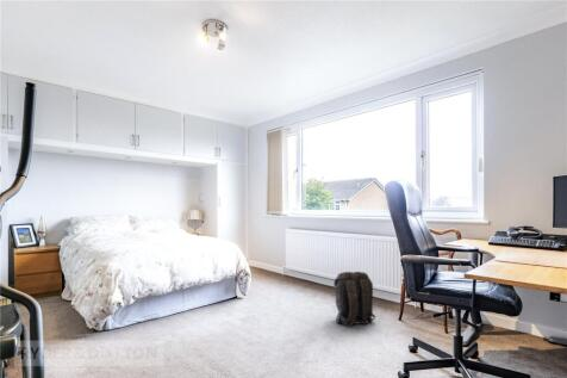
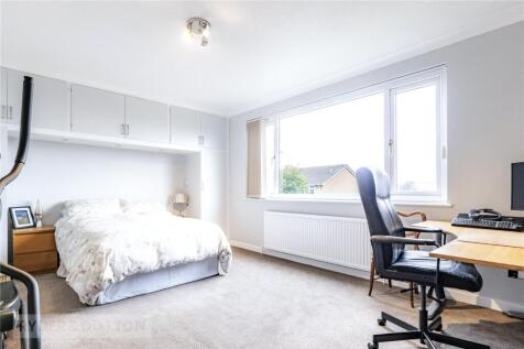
- backpack (354, 296)
